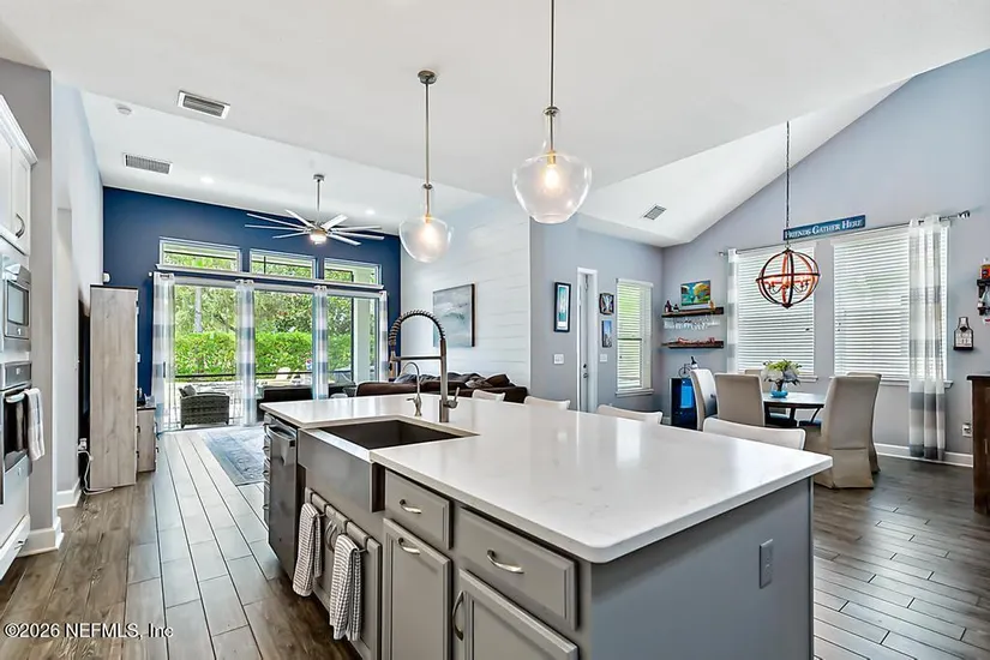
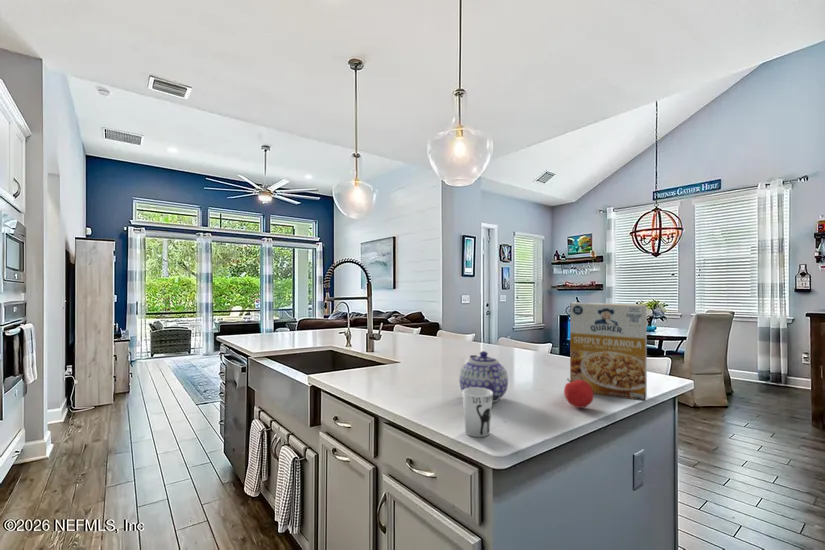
+ cup (477, 412)
+ fruit (578, 393)
+ teapot (483, 374)
+ cereal box (607, 348)
